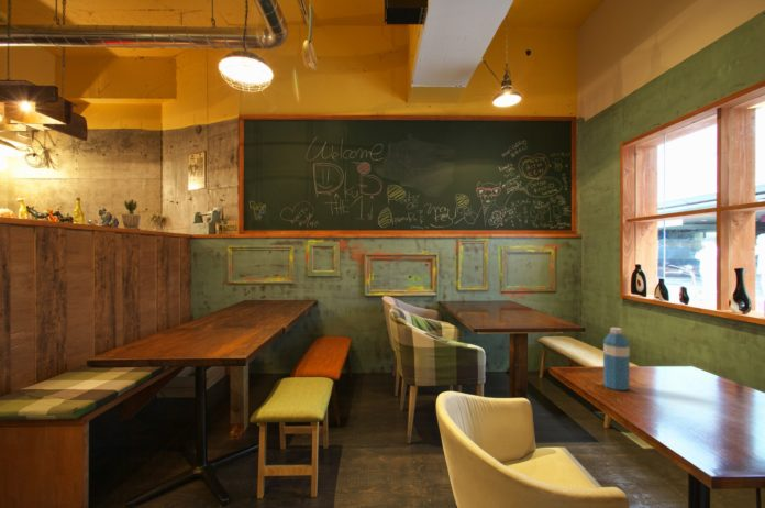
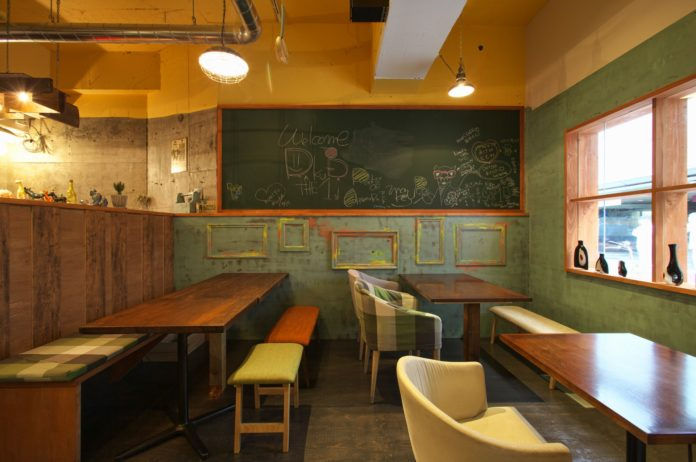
- water bottle (616, 357)
